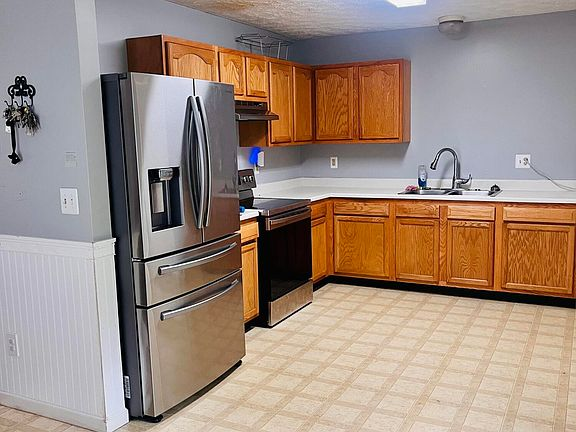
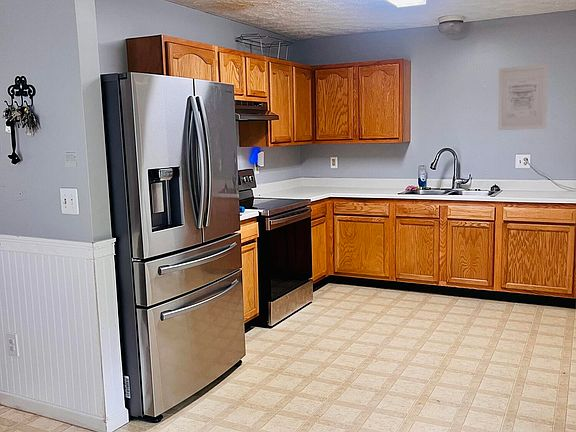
+ wall art (522, 98)
